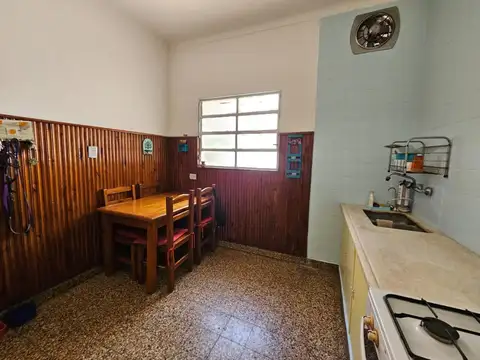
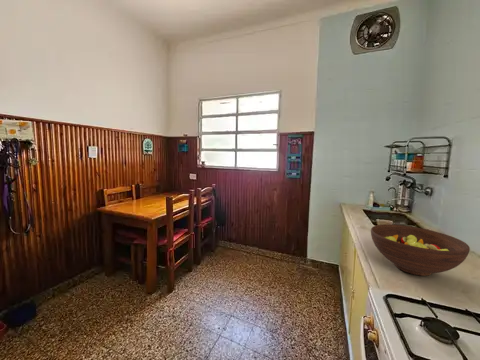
+ fruit bowl (413, 252)
